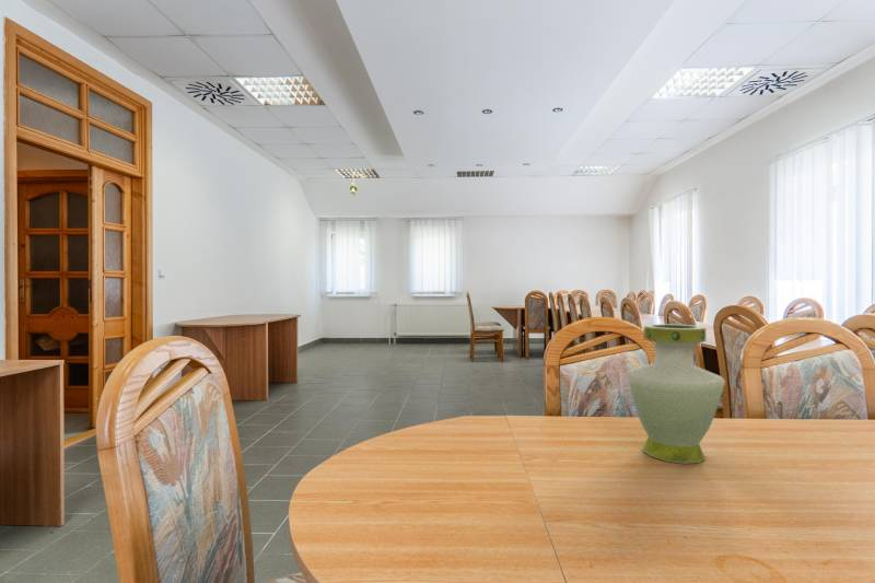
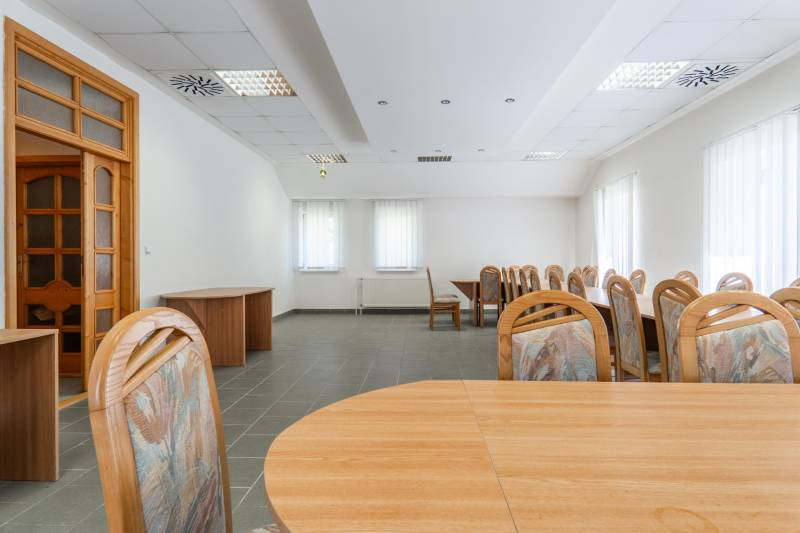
- vase (673, 389)
